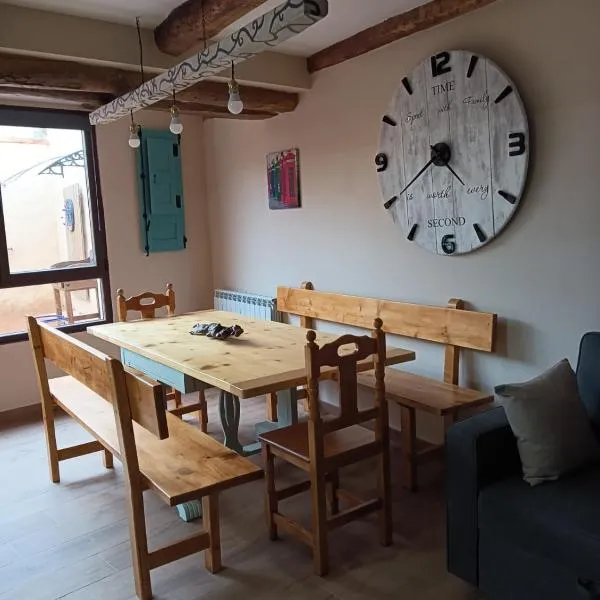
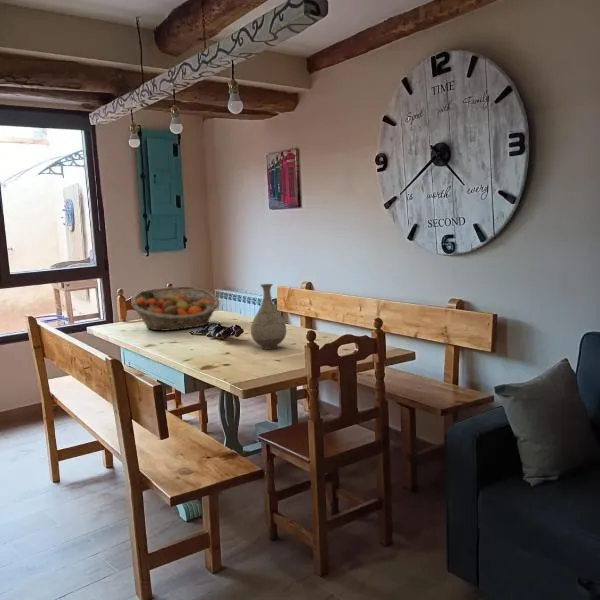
+ fruit basket (176, 307)
+ vase (267, 316)
